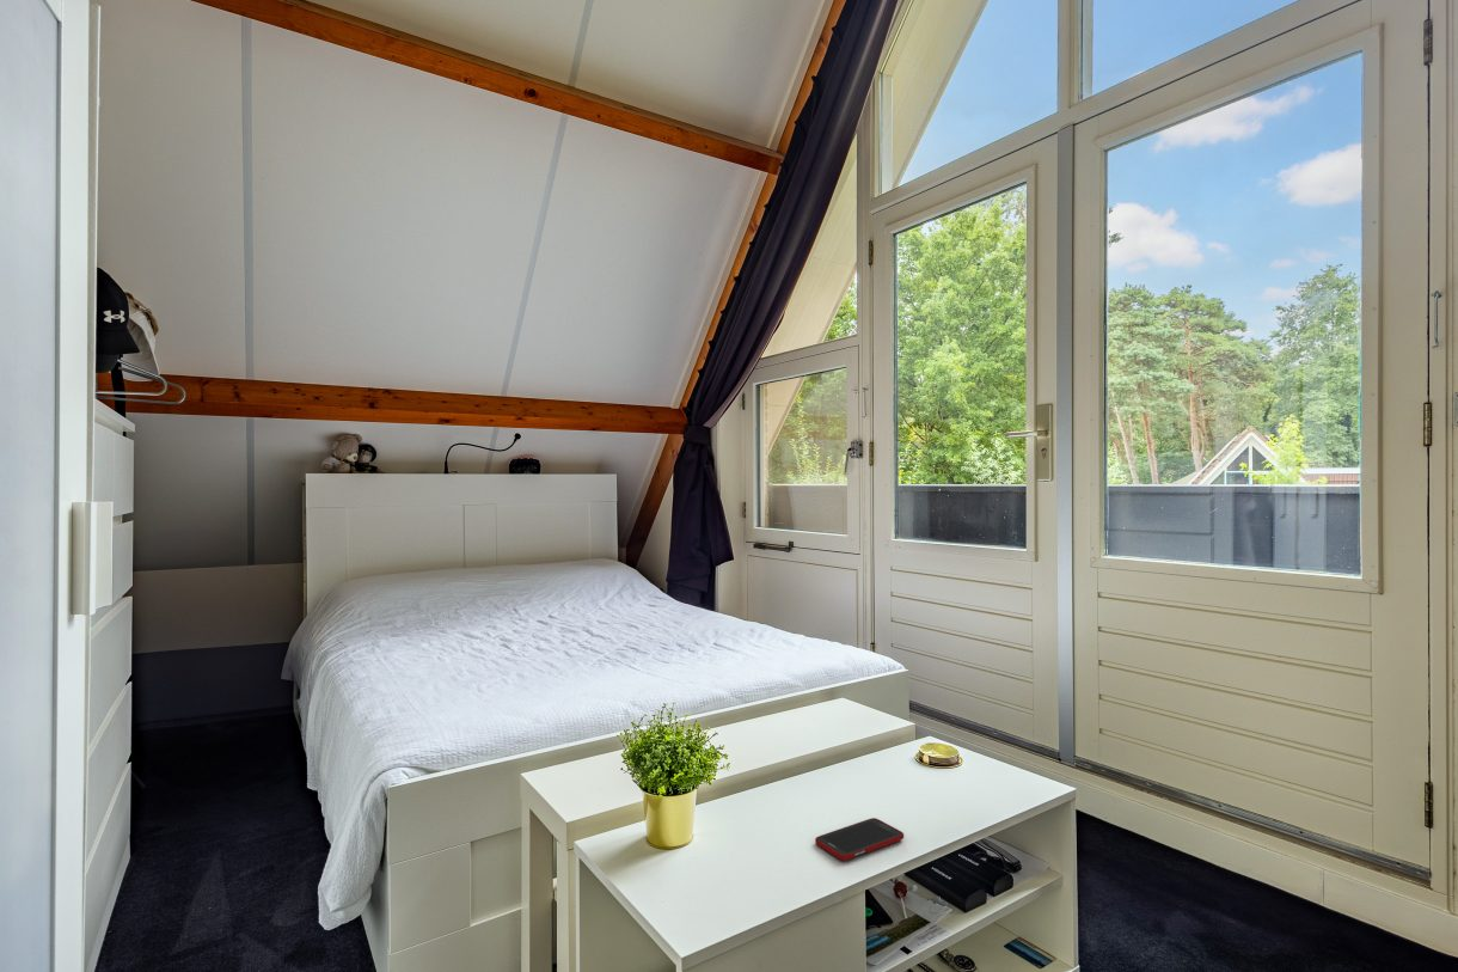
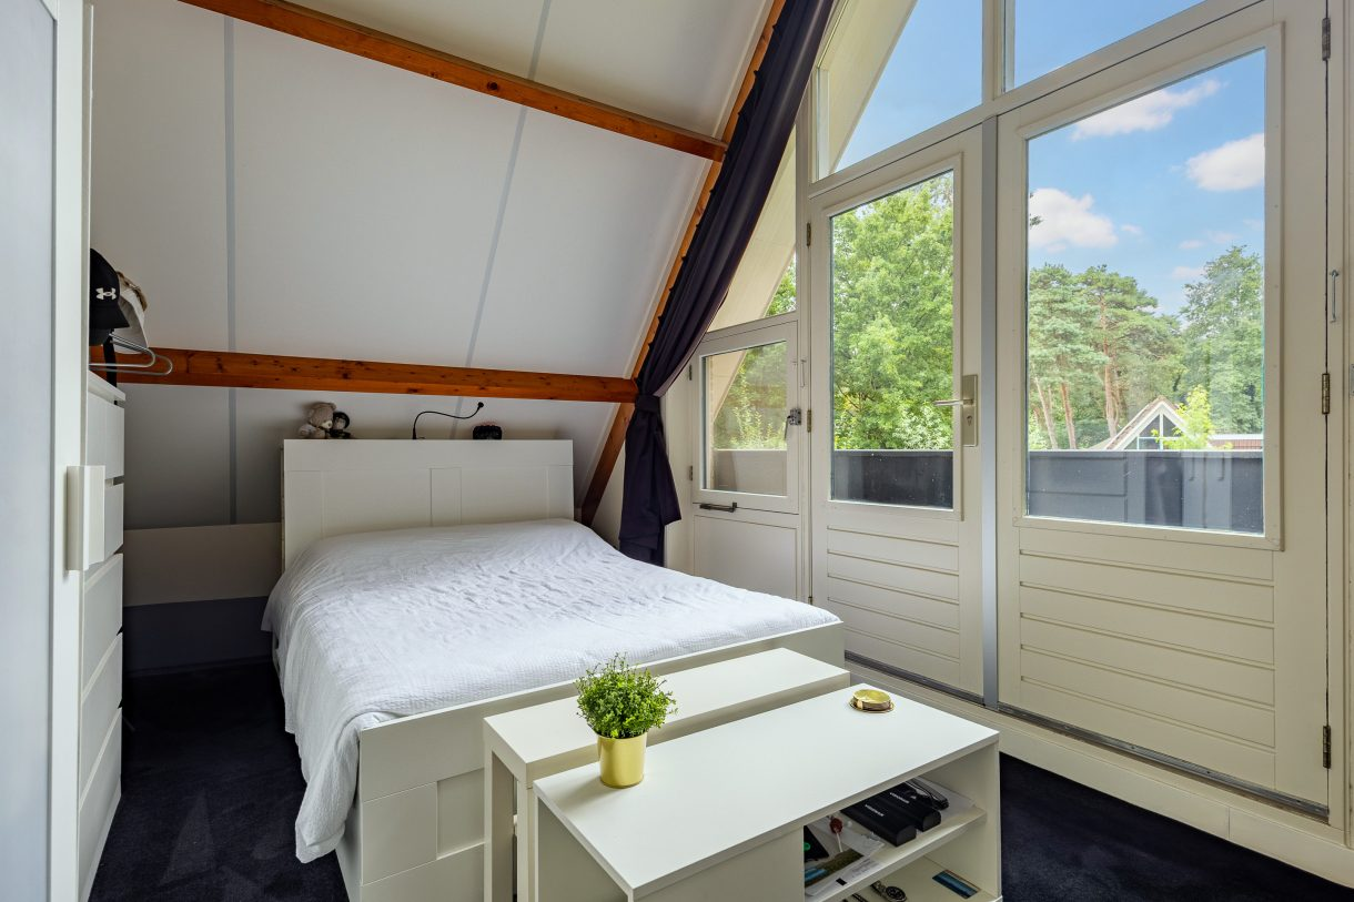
- cell phone (859, 838)
